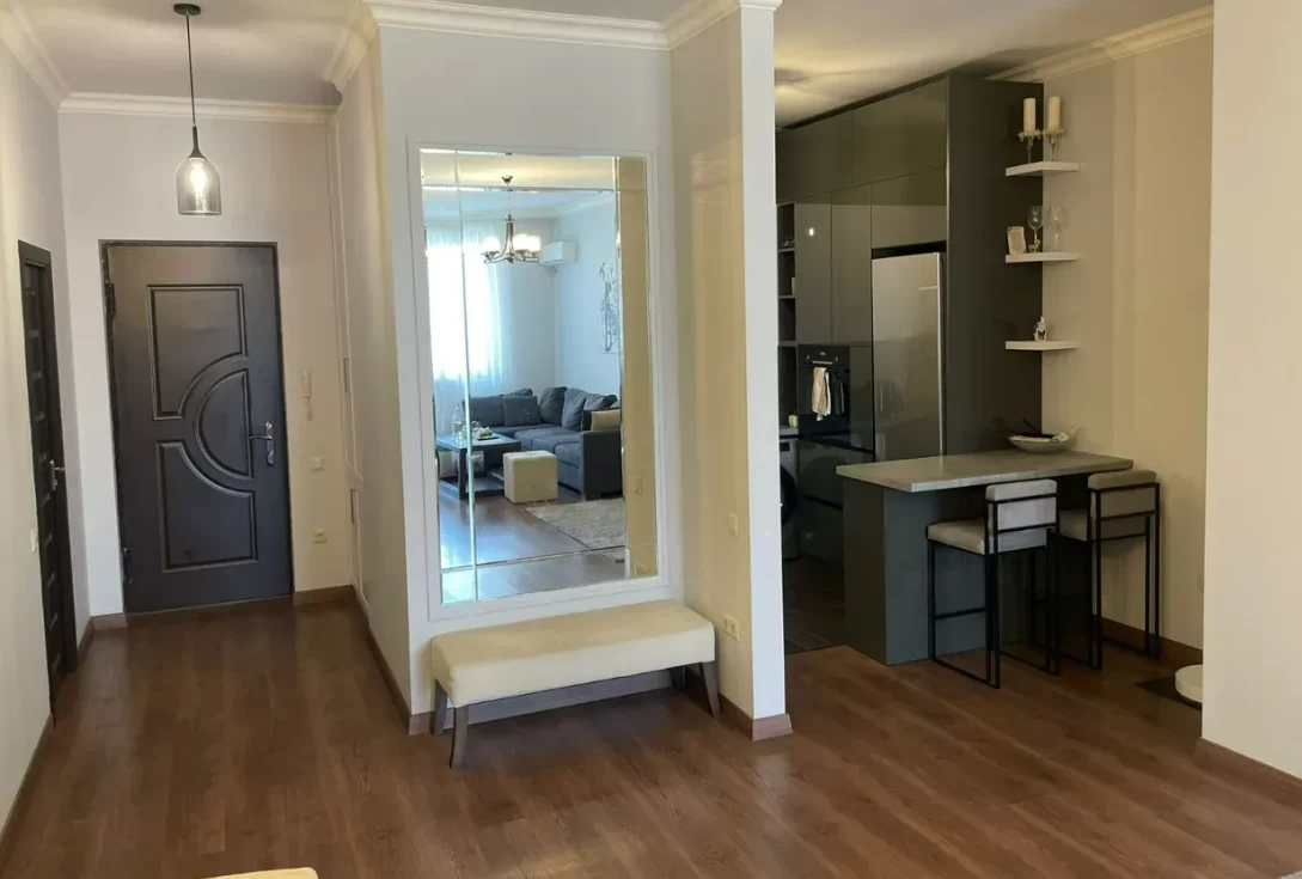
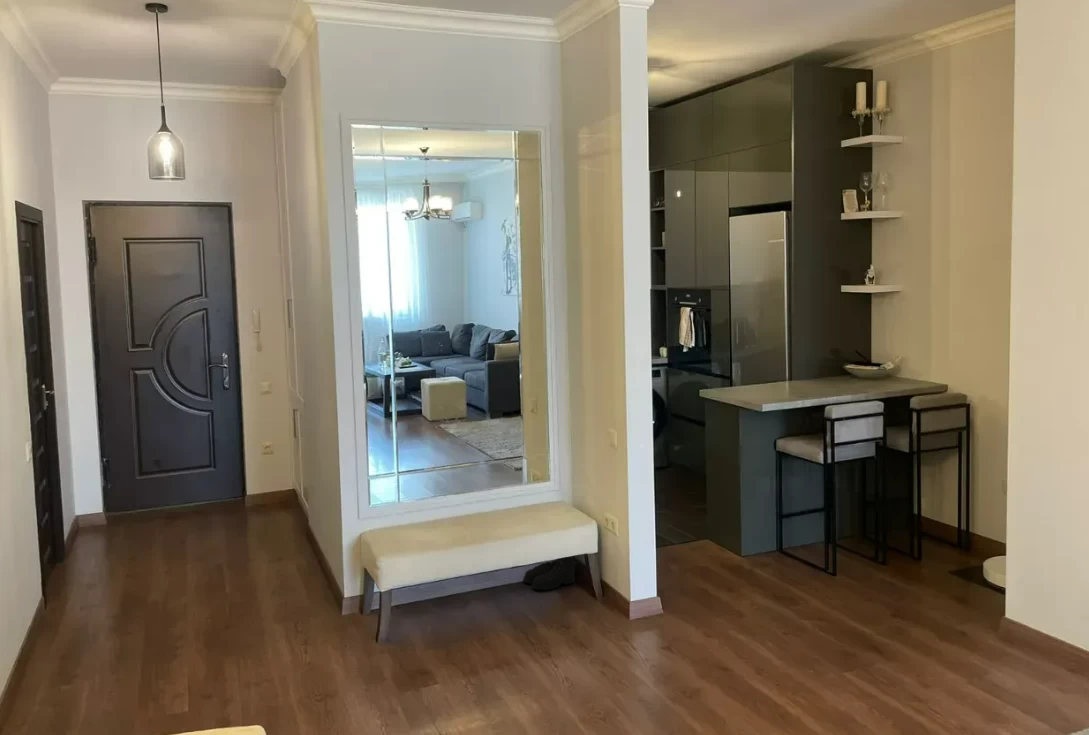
+ boots (549, 564)
